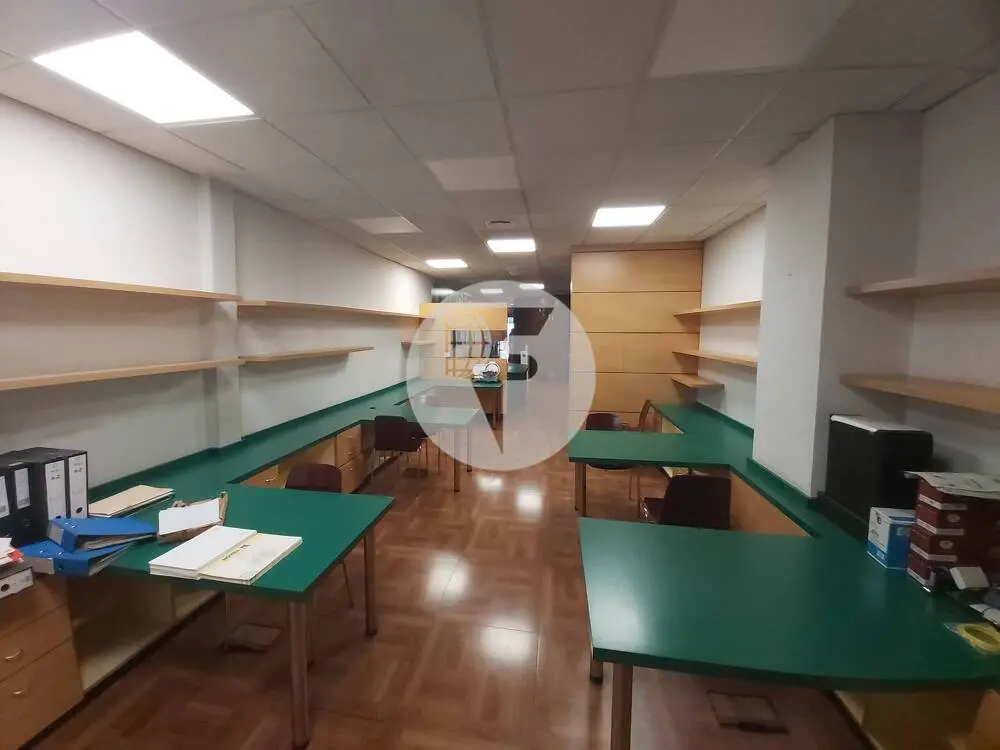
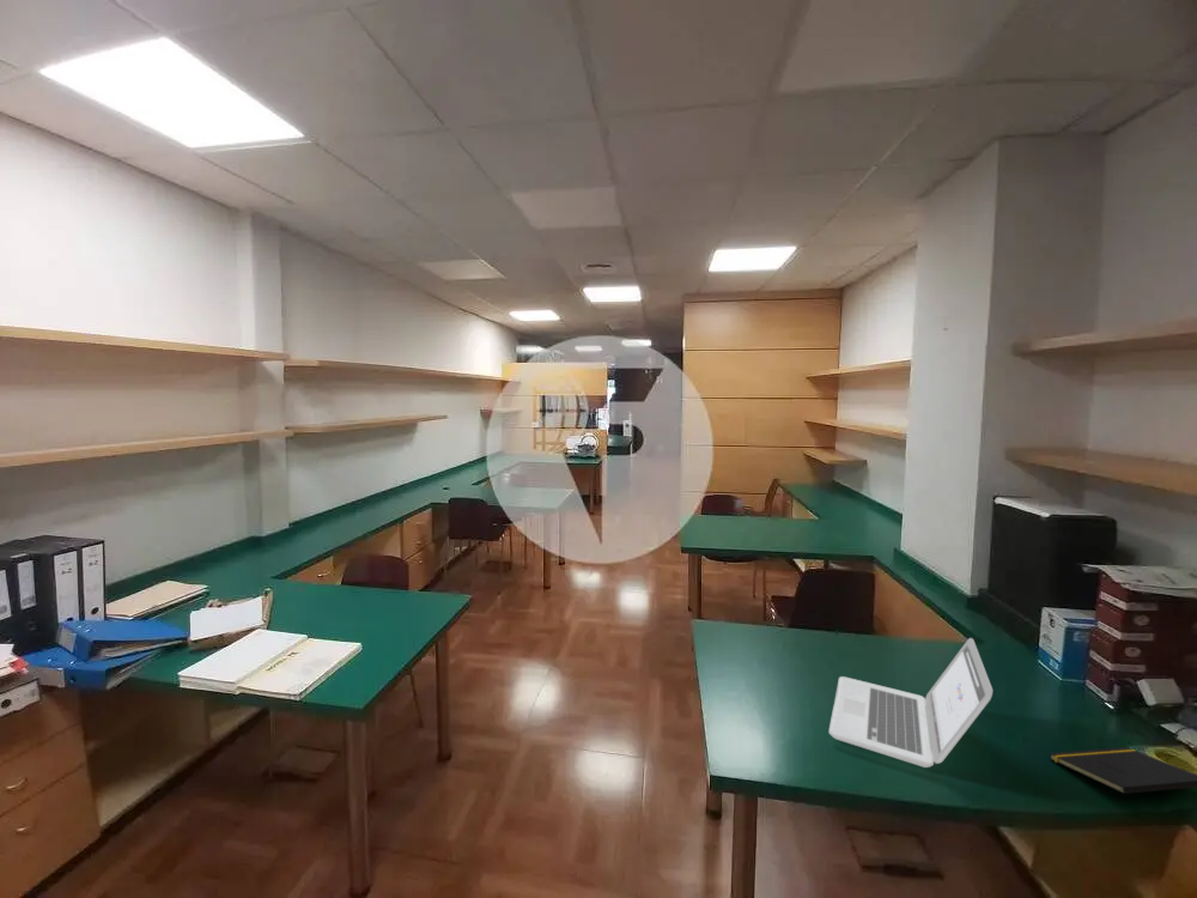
+ notepad (1125, 769)
+ laptop (903, 691)
